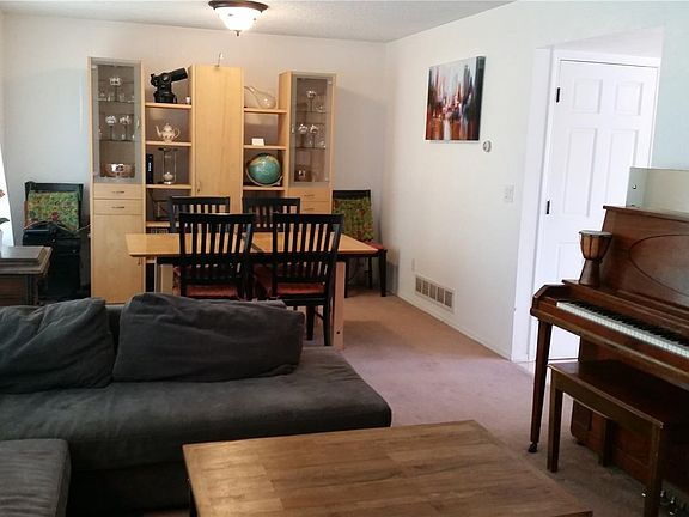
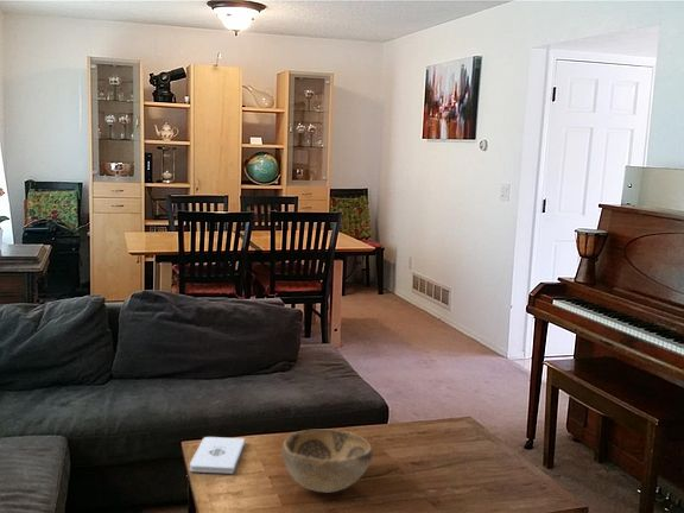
+ notepad (217, 454)
+ decorative bowl (327, 463)
